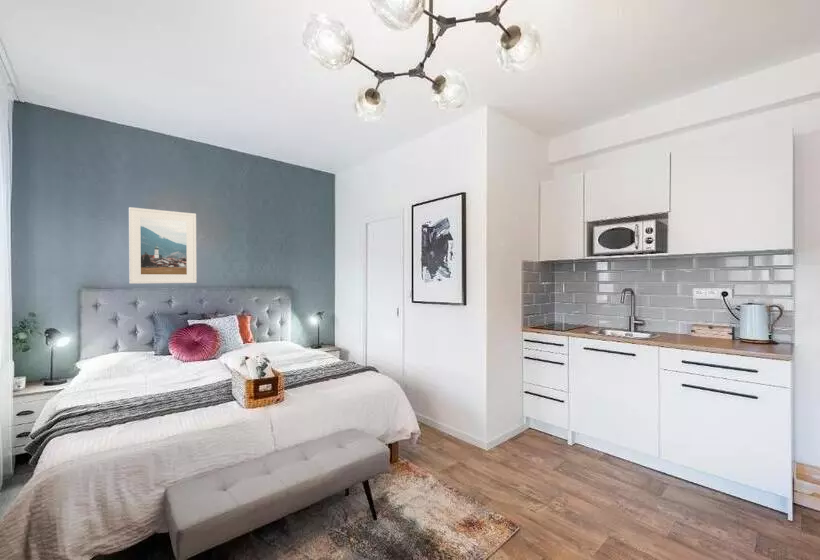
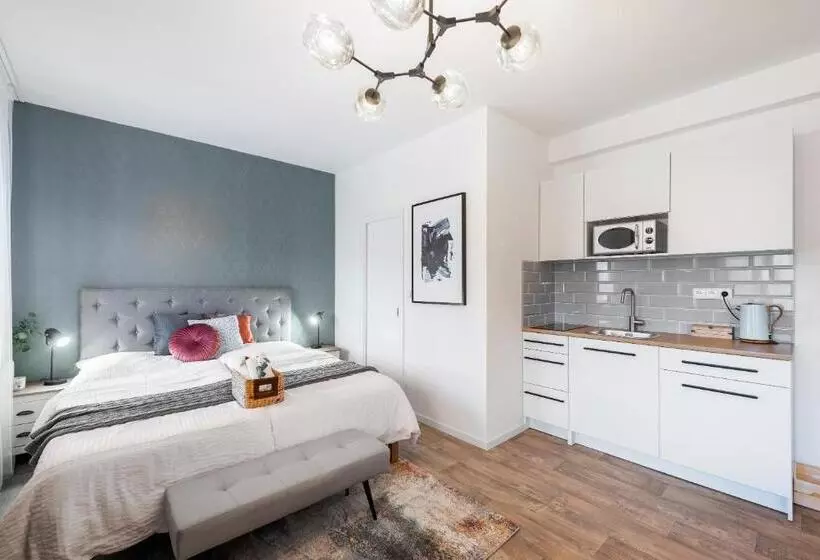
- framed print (164, 246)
